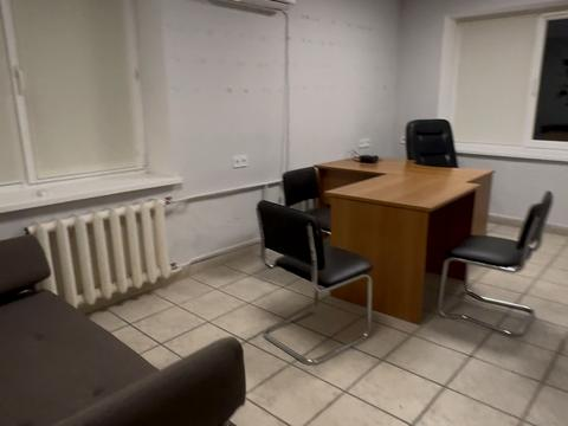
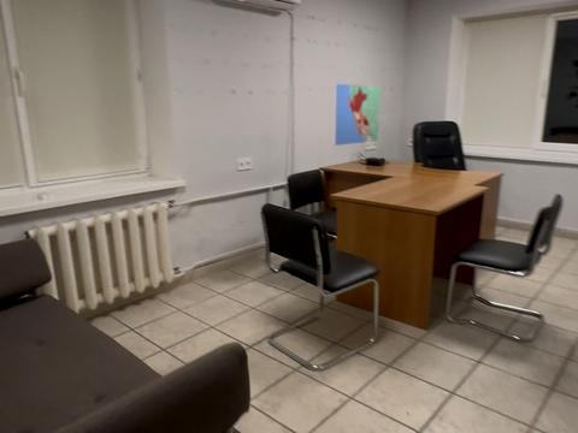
+ map (358, 114)
